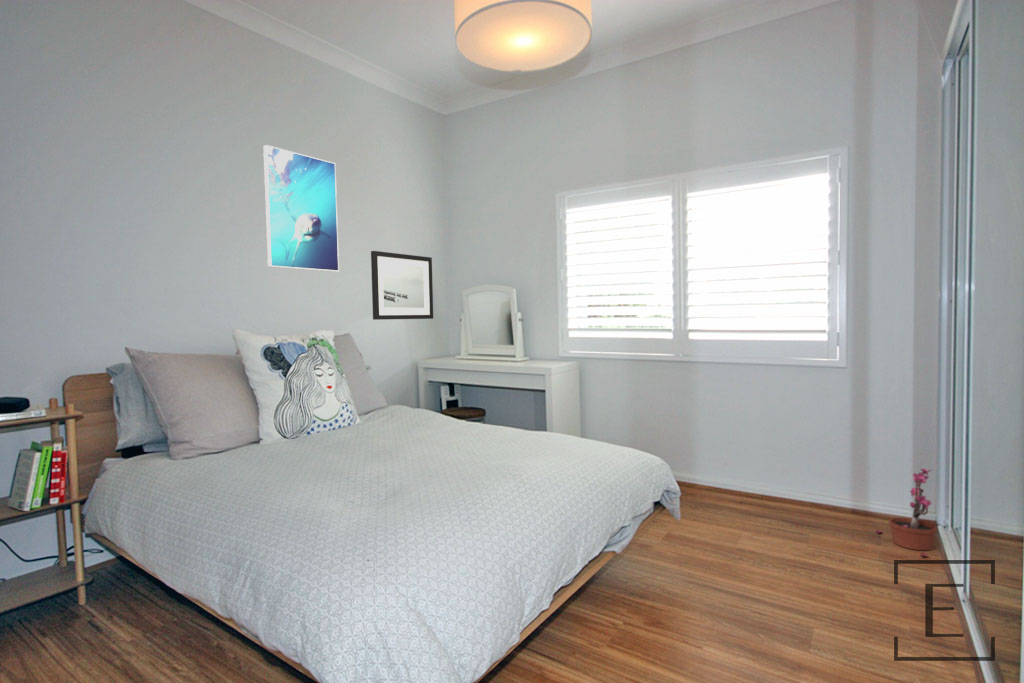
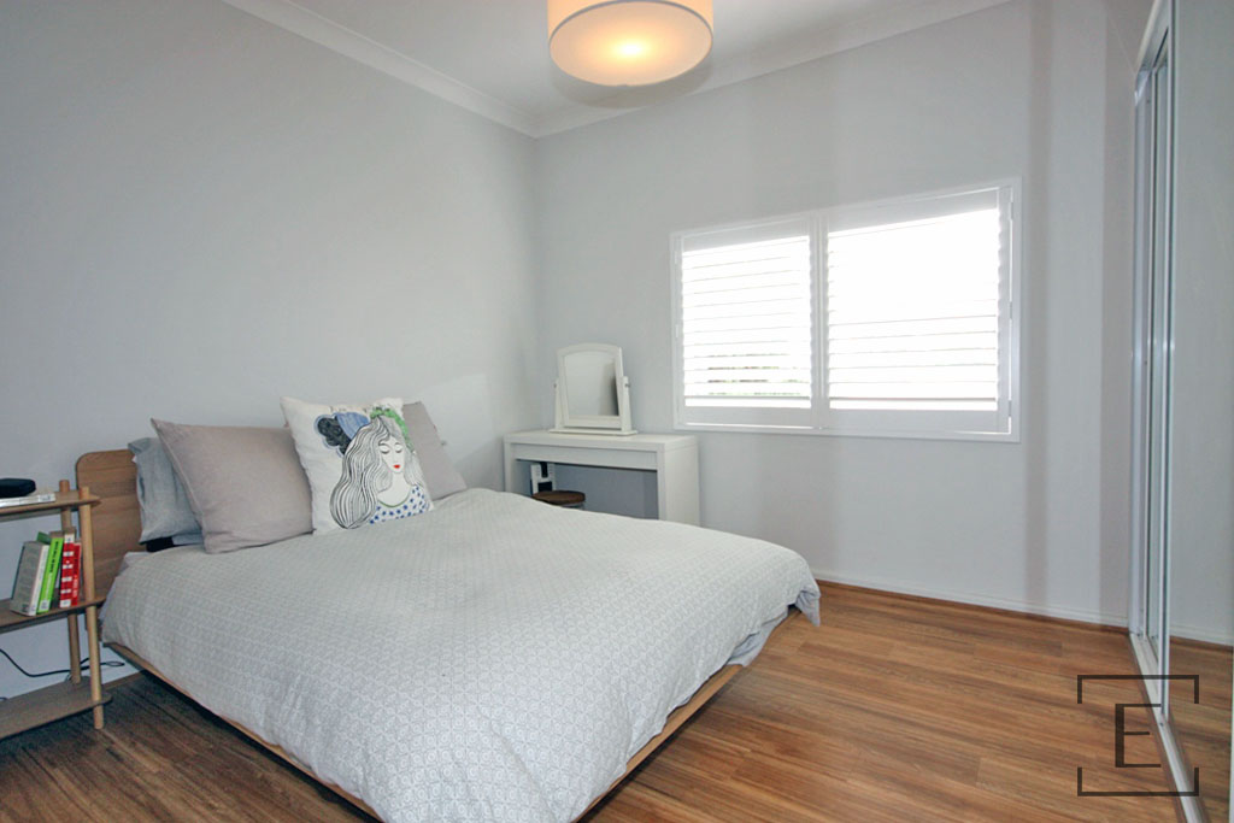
- potted plant (910, 504)
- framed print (303, 212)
- wall art (403, 286)
